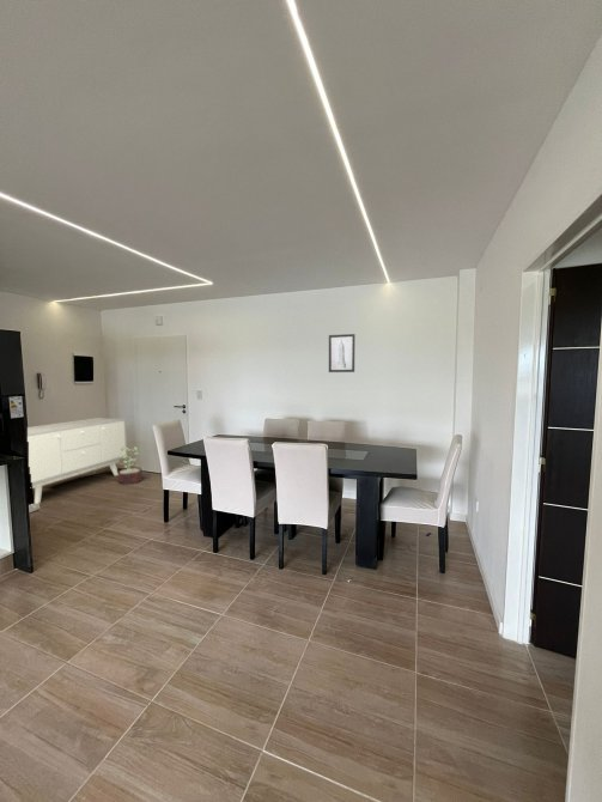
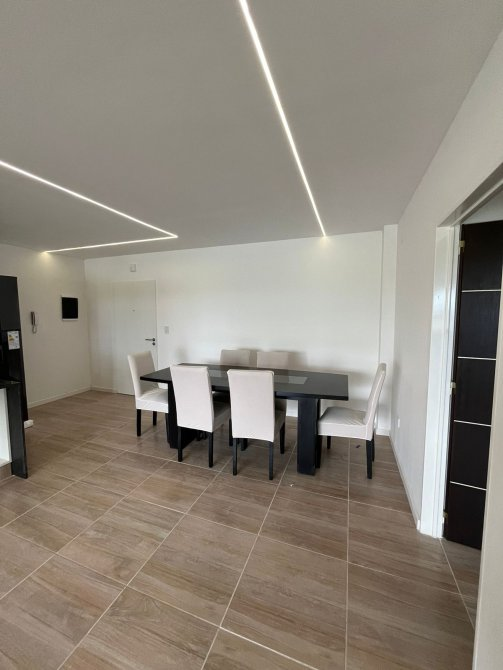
- wall art (341, 353)
- sideboard (67, 455)
- decorative plant (129, 463)
